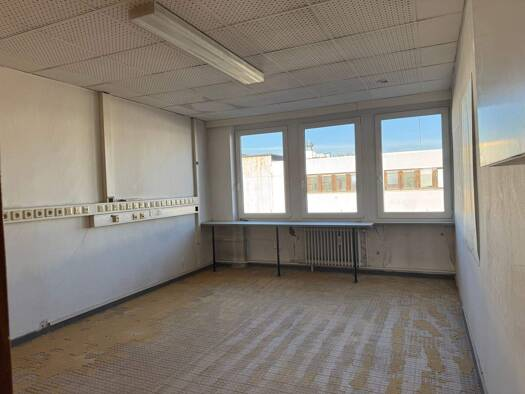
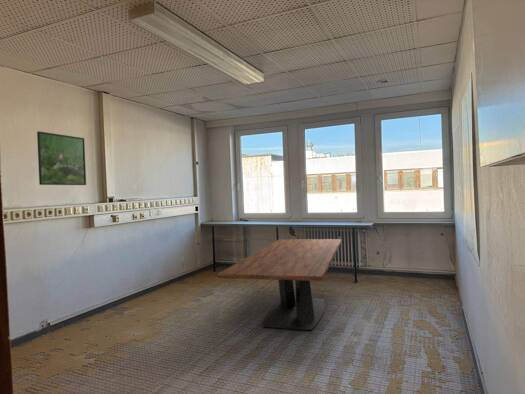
+ dining table (295, 282)
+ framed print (63, 159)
